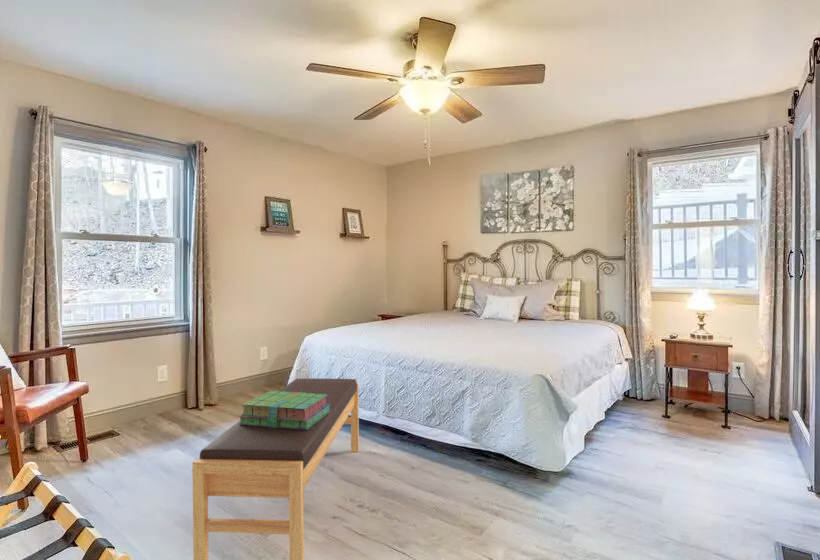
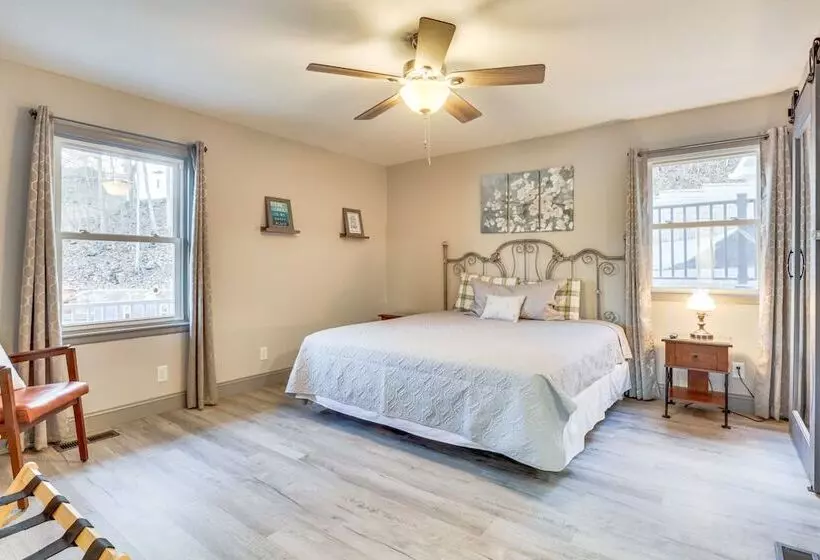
- bench (298, 451)
- stack of books (286, 408)
